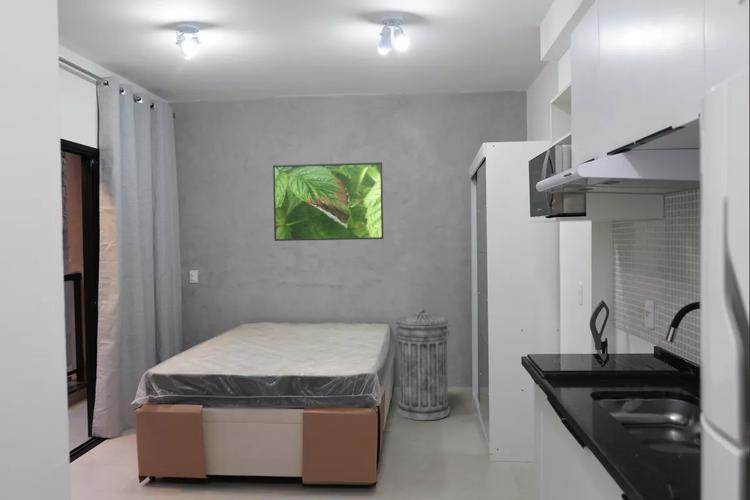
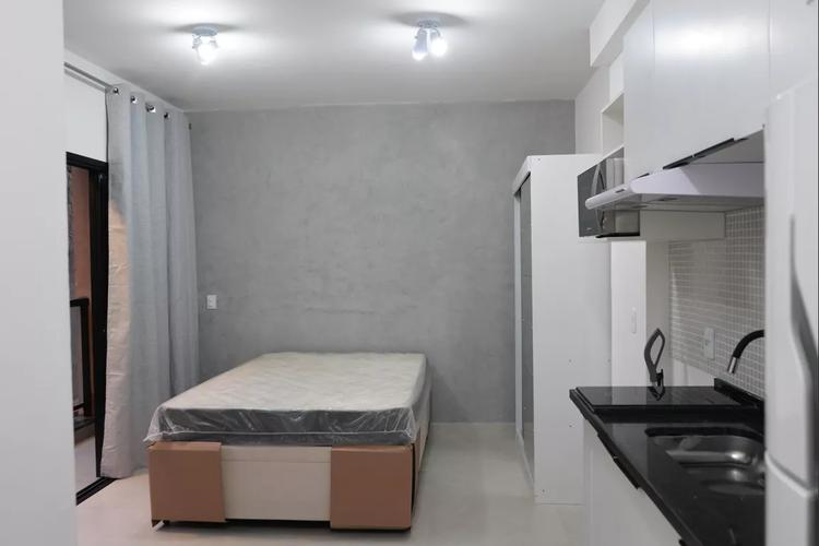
- trash can (422, 360)
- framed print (327, 202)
